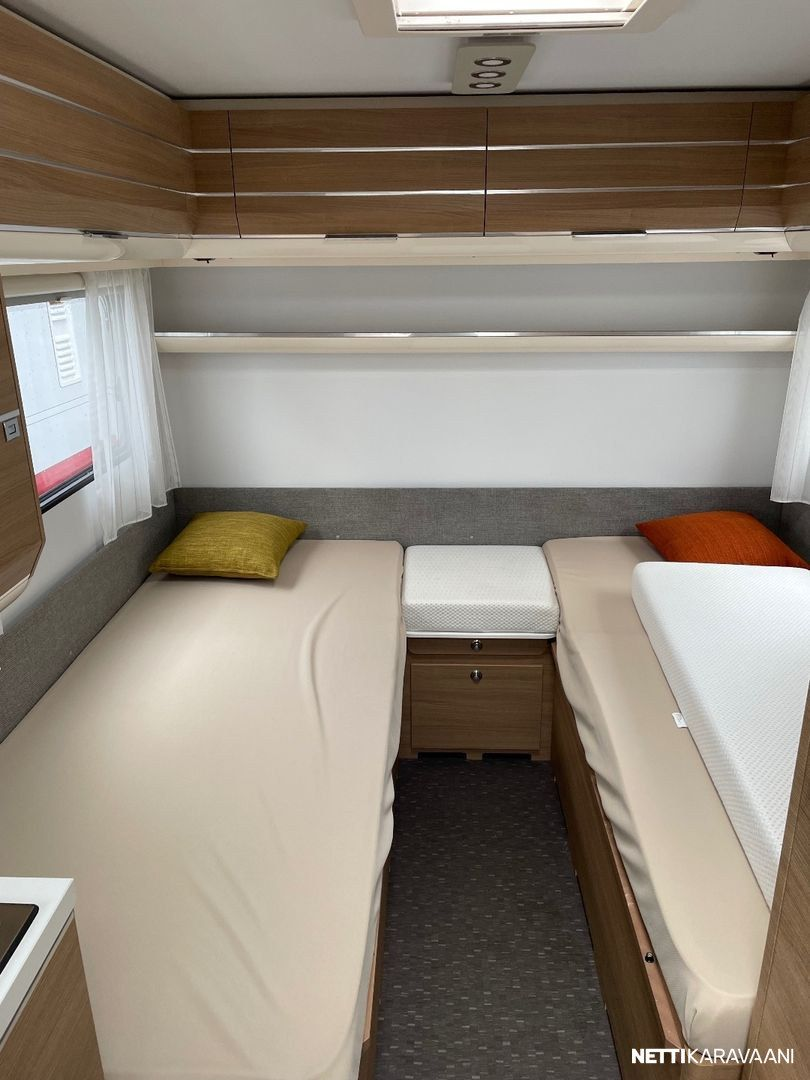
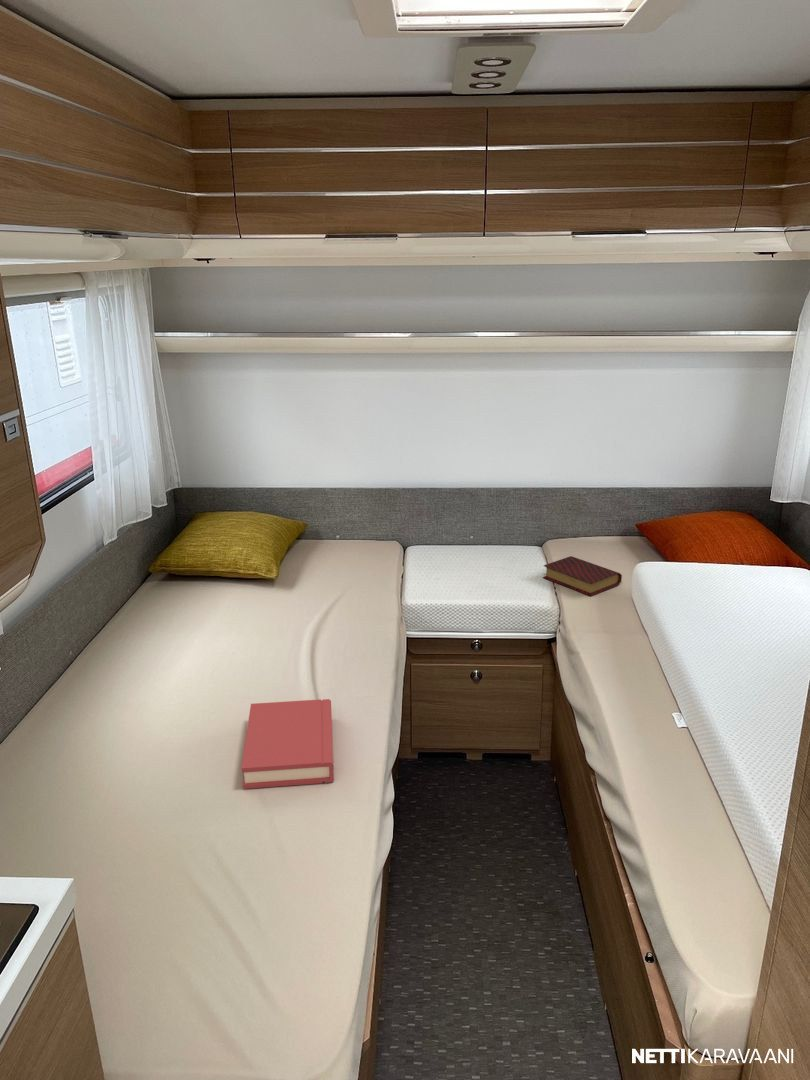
+ hardback book (290, 740)
+ book (581, 574)
